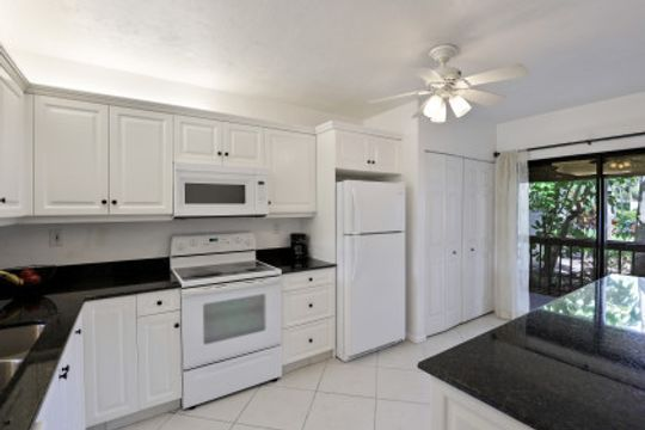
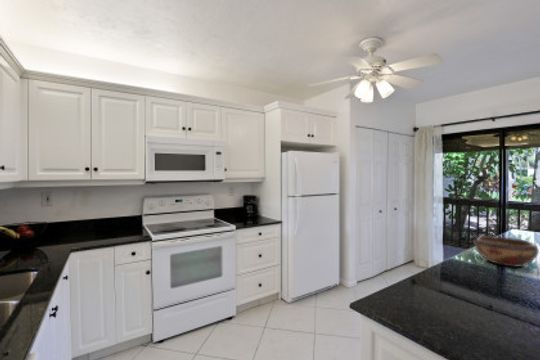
+ decorative bowl (504, 251)
